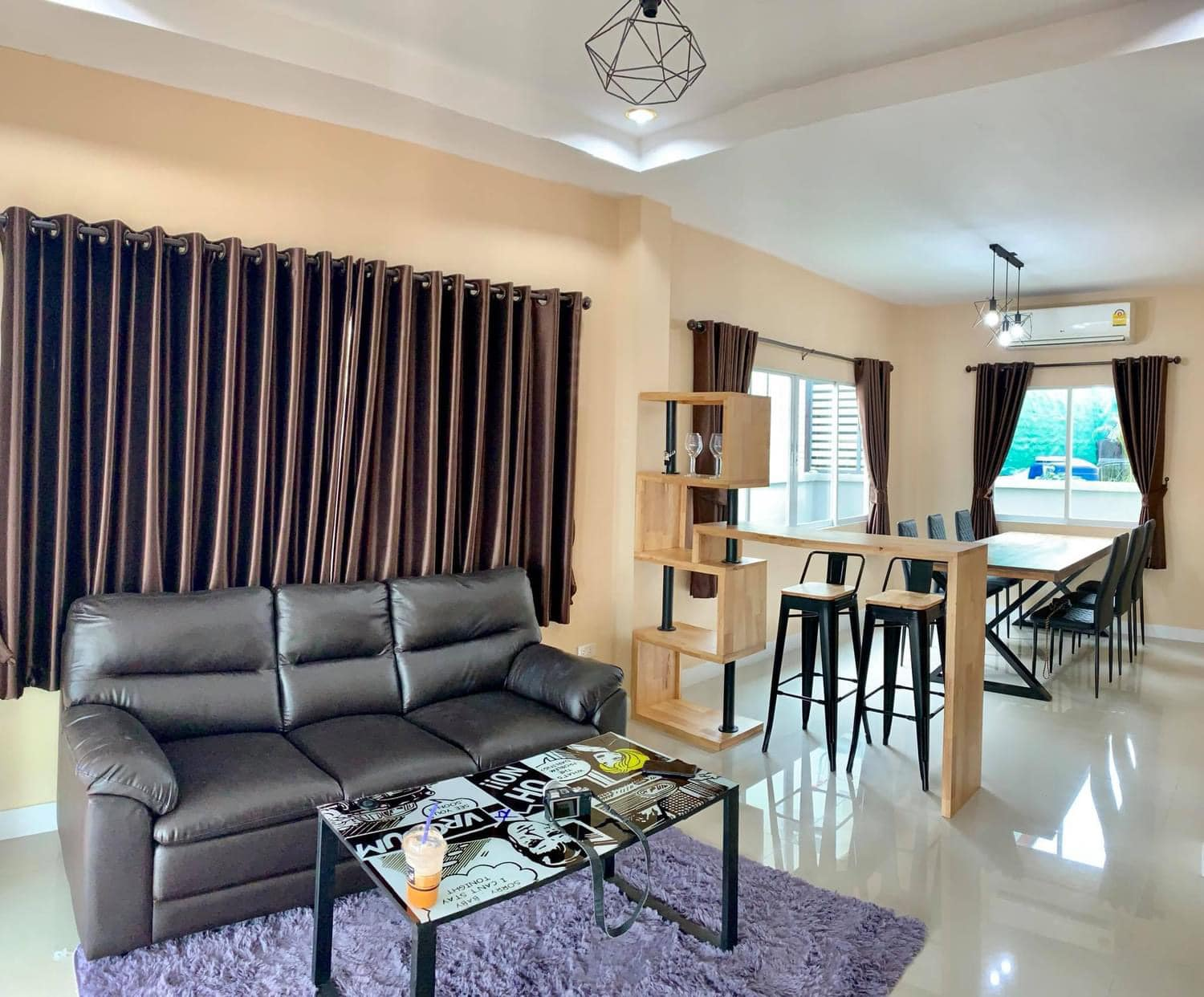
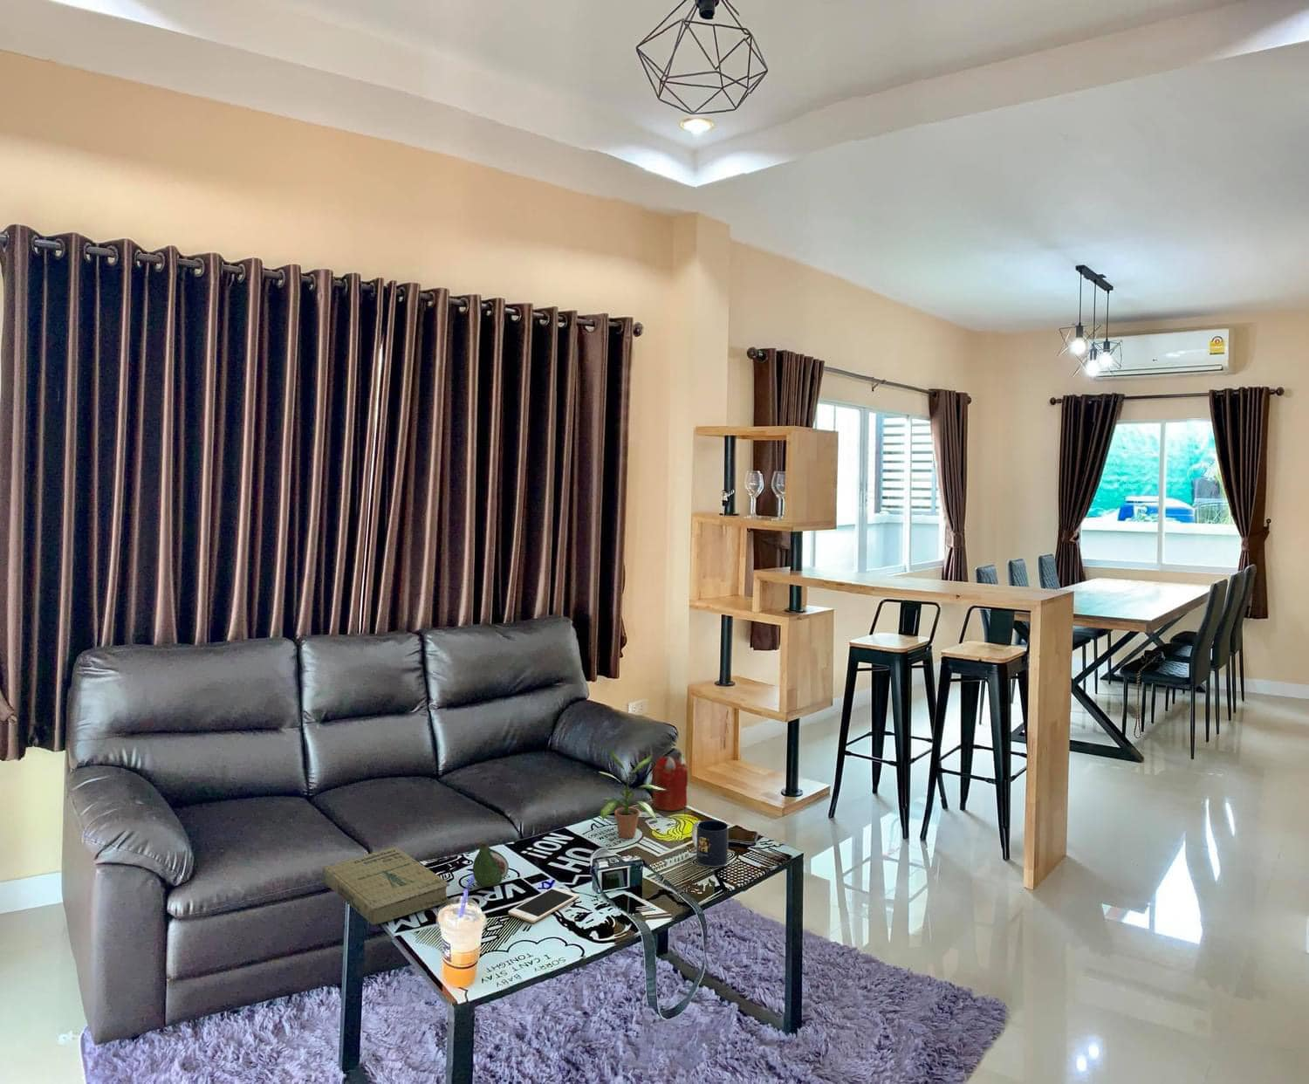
+ fruit (490, 863)
+ potted plant (620, 792)
+ mug (707, 840)
+ candle (670, 781)
+ cell phone (544, 904)
+ book (384, 883)
